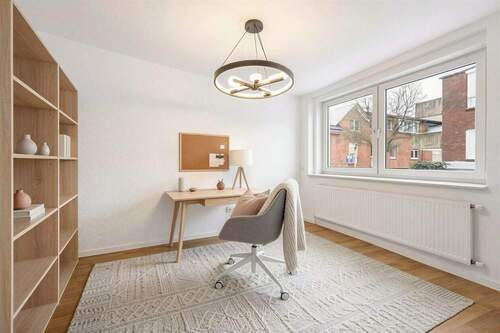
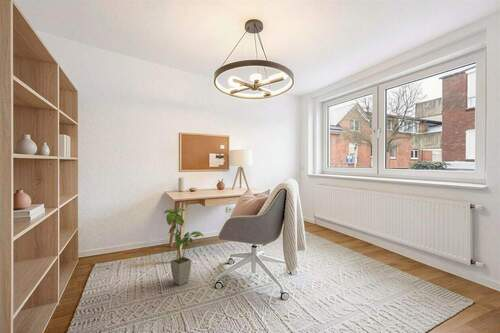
+ house plant (180, 245)
